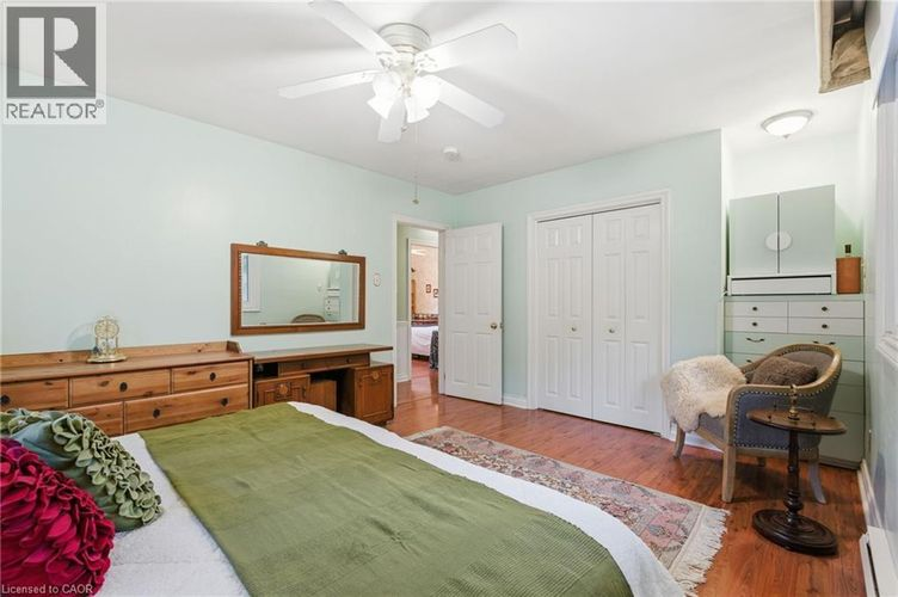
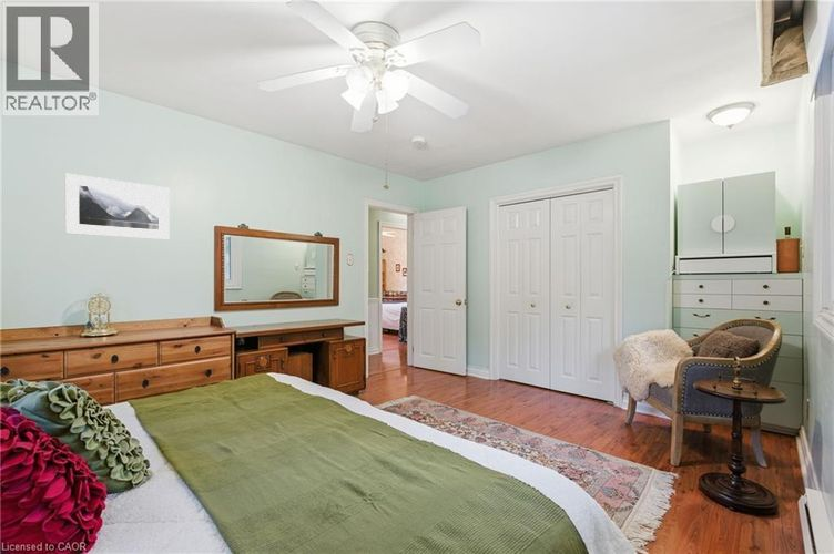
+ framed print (121, 208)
